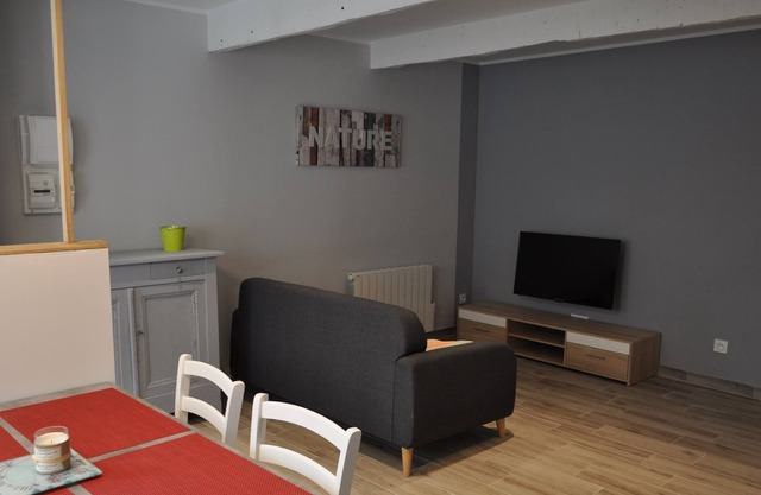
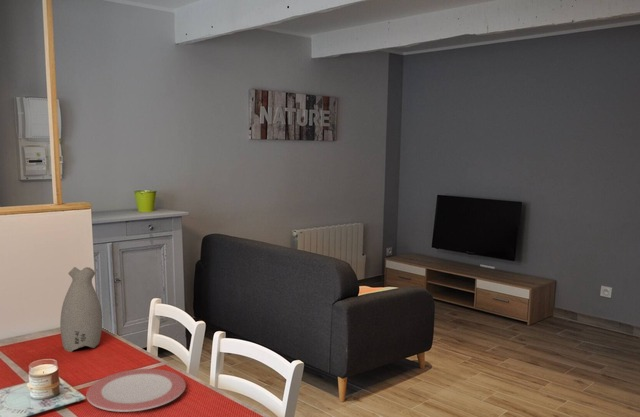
+ plate (137, 390)
+ vase (80, 307)
